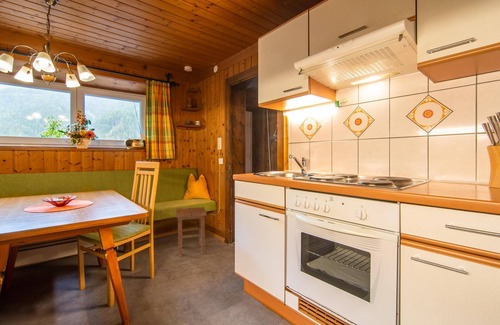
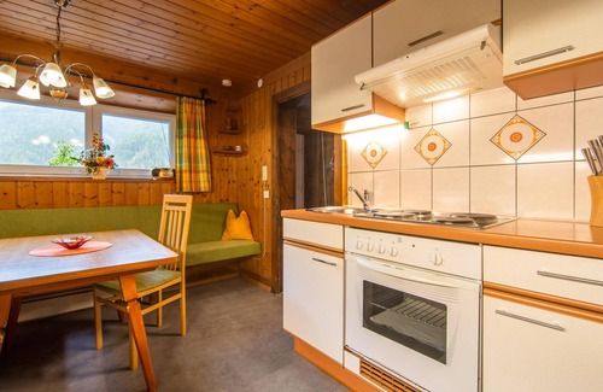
- stool (191, 230)
